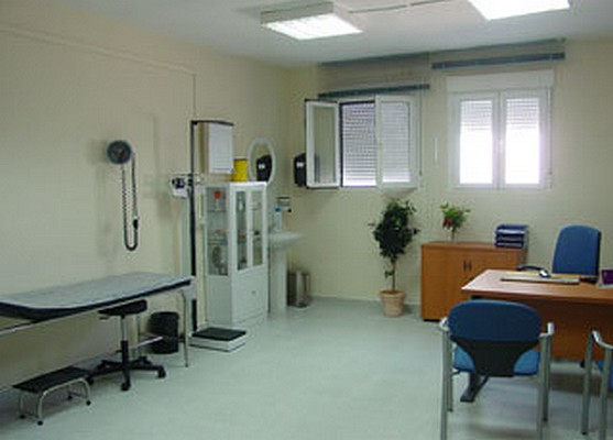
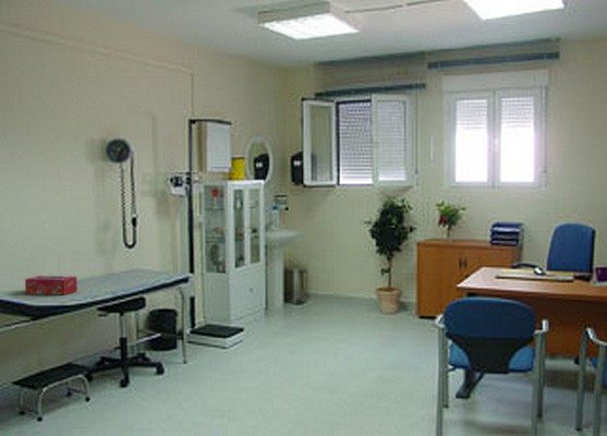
+ tissue box (51, 284)
